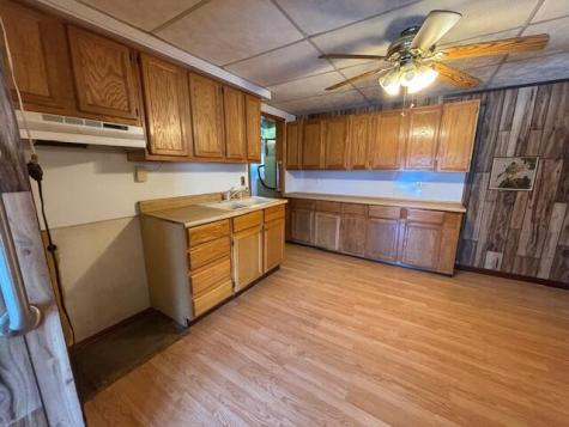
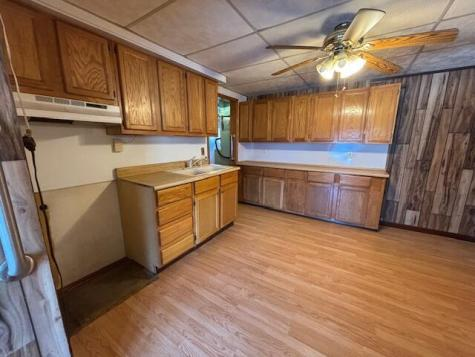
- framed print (512, 173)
